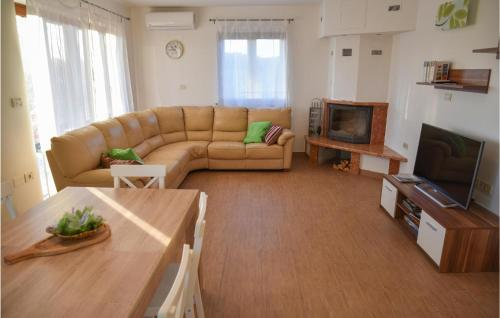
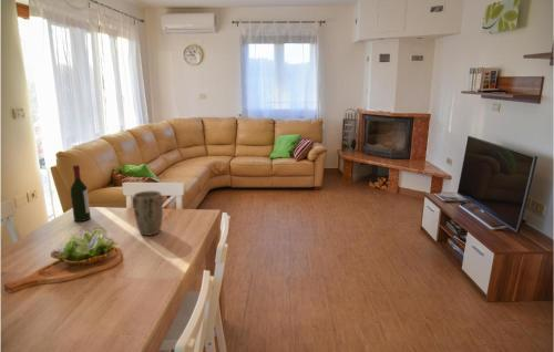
+ plant pot (148, 213)
+ wine bottle (79, 193)
